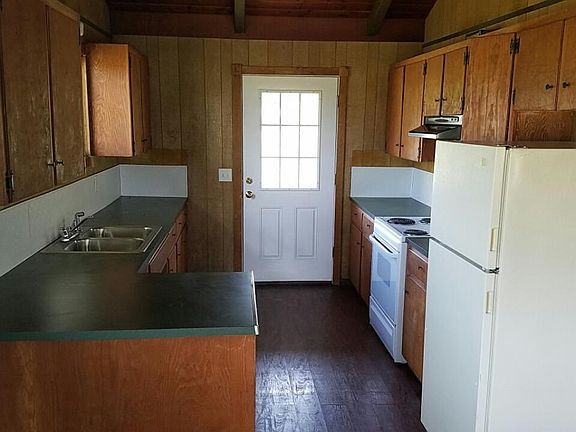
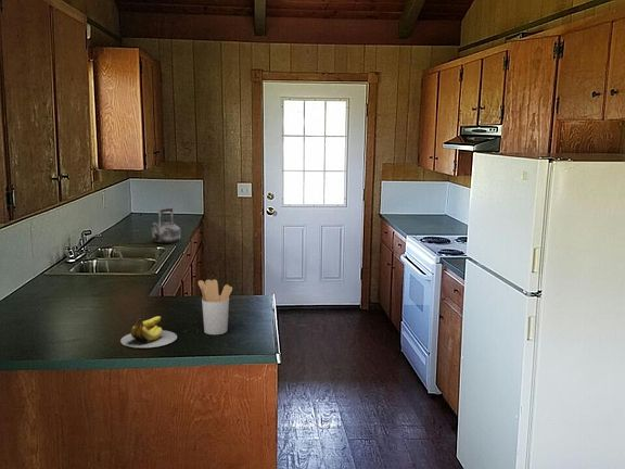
+ utensil holder (213, 305)
+ kettle (164, 225)
+ banana (149, 325)
